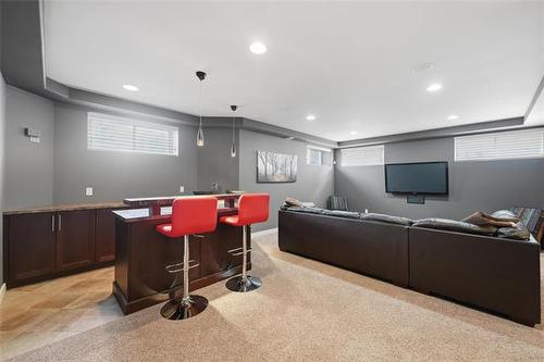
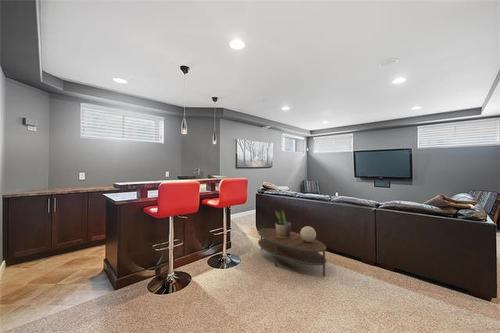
+ coffee table (288, 249)
+ potted plant (283, 222)
+ decorative sphere (308, 234)
